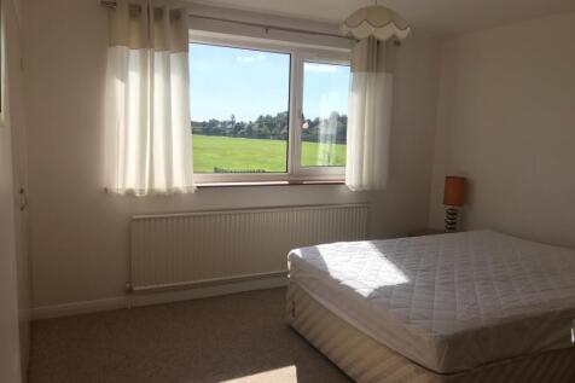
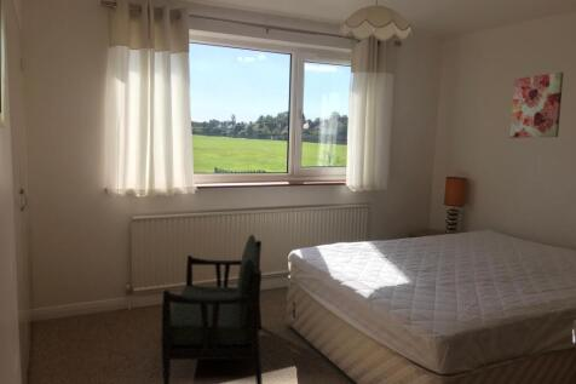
+ armchair (218, 299)
+ wall art (535, 107)
